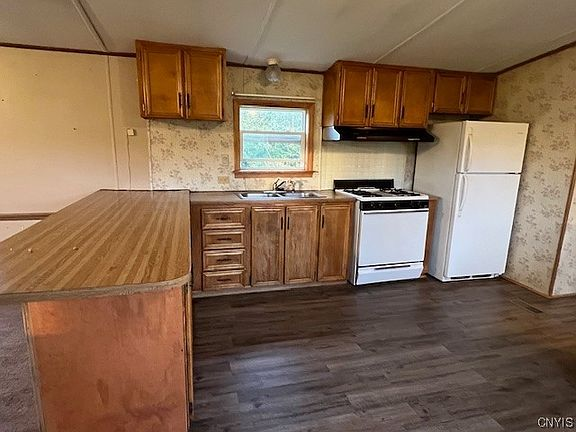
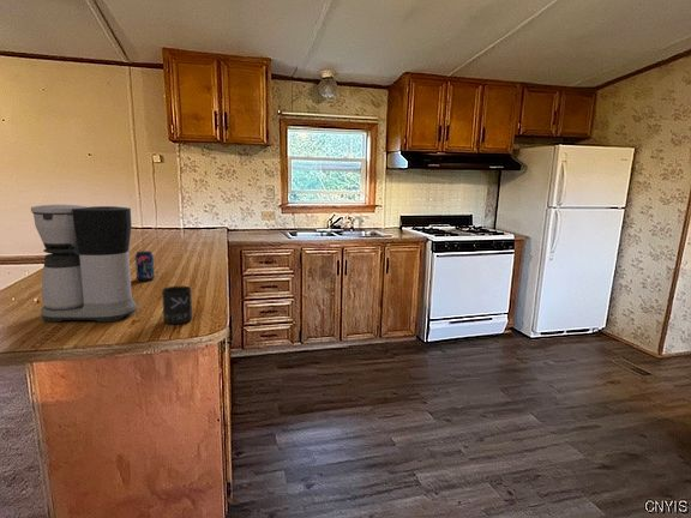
+ mug (175, 303)
+ beverage can (144, 265)
+ coffee maker (89, 259)
